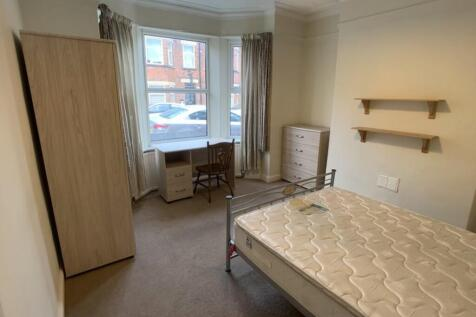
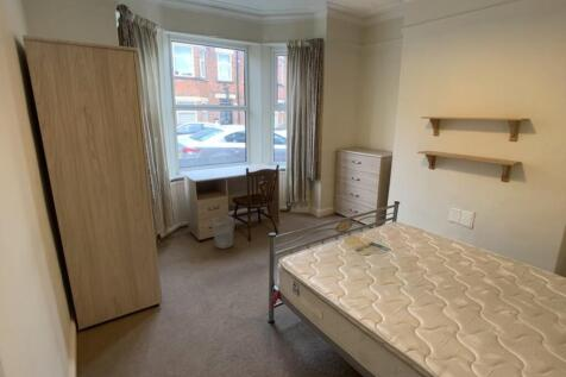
+ wastebasket (222, 232)
